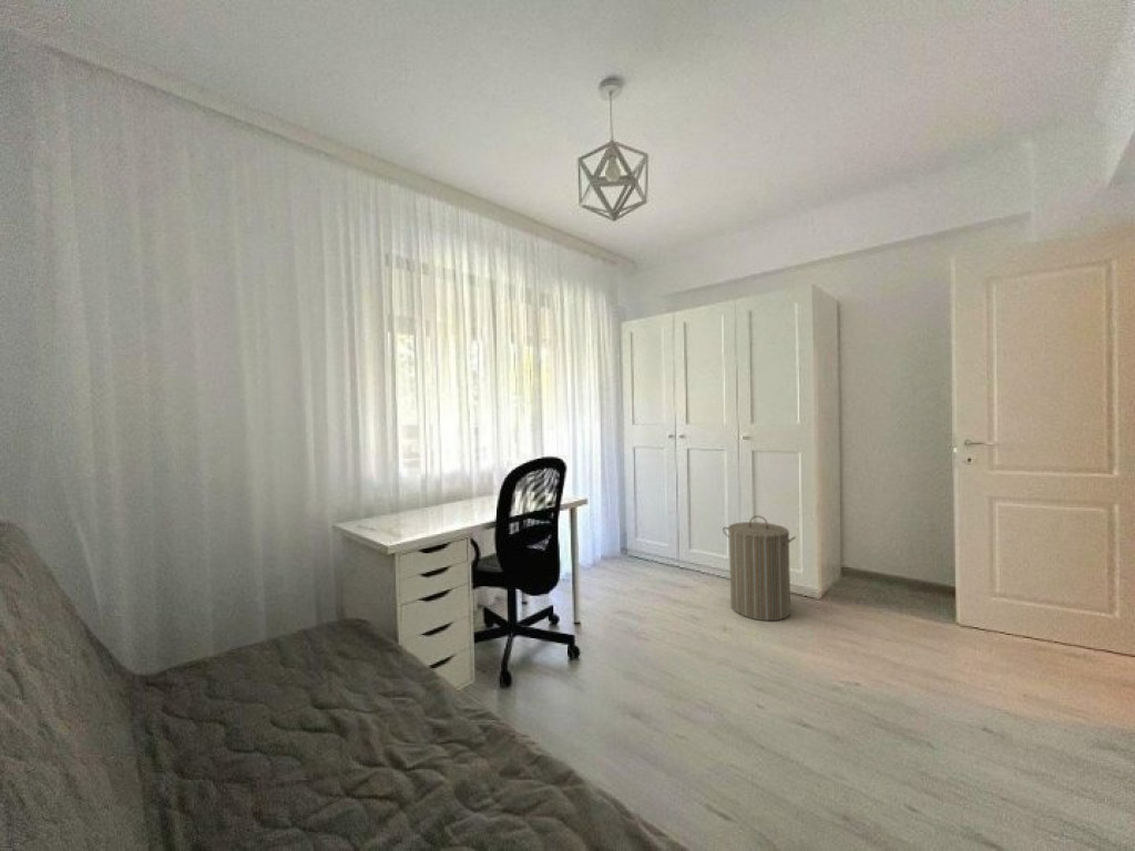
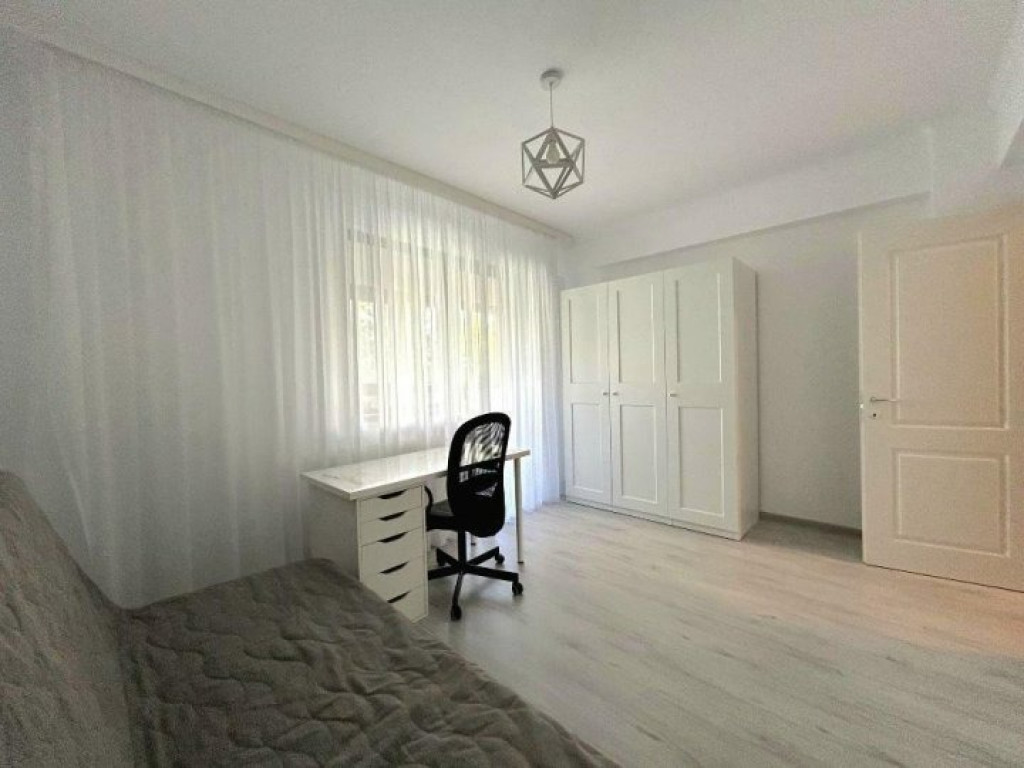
- laundry hamper (758, 562)
